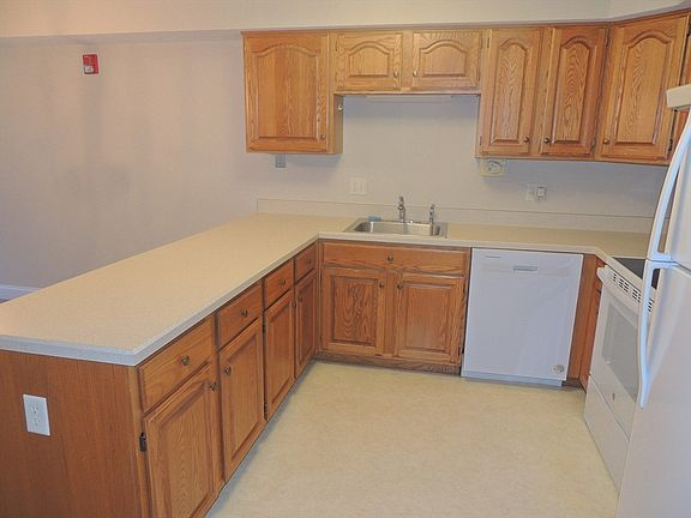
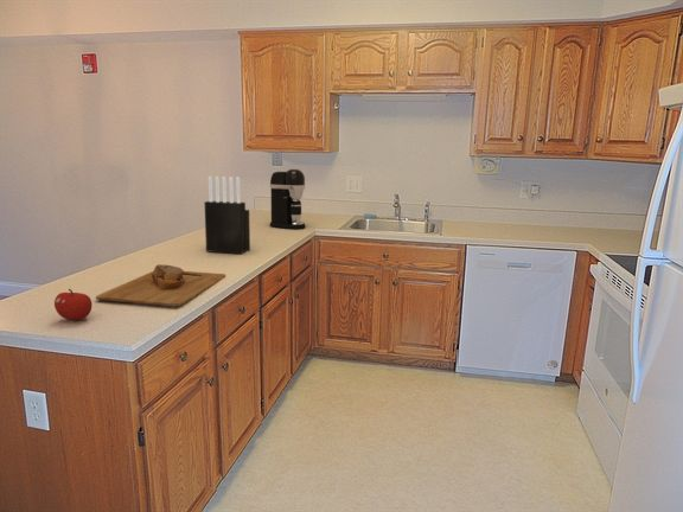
+ cutting board (166, 276)
+ knife block (228, 213)
+ fruit (74, 303)
+ coffee maker (287, 198)
